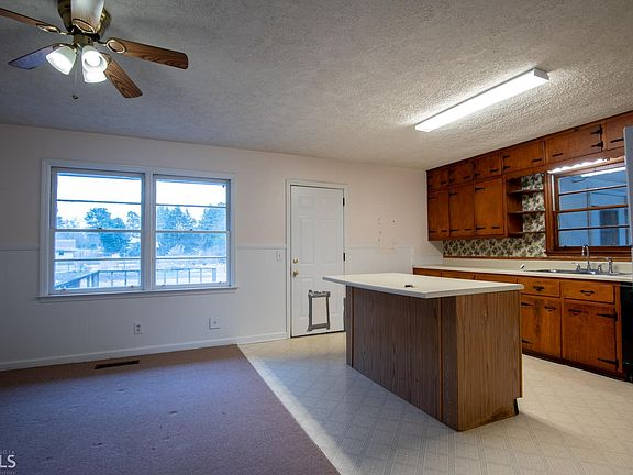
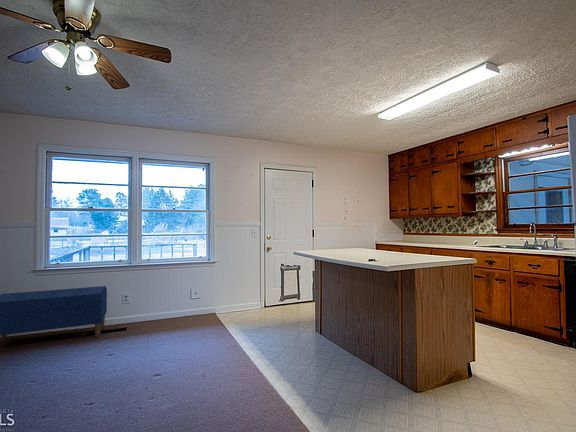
+ bench (51, 315)
